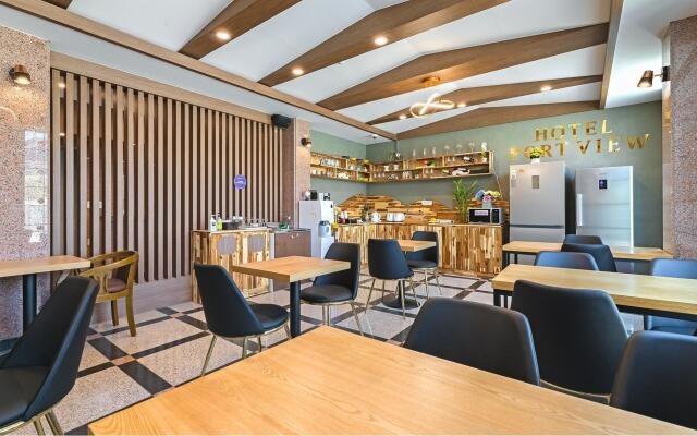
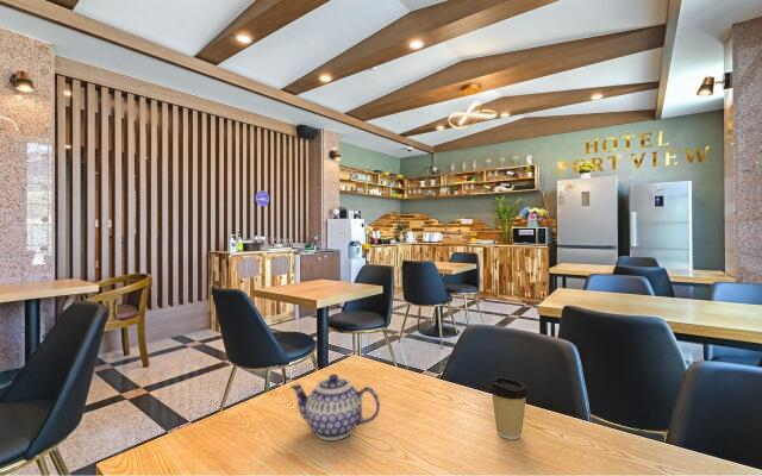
+ coffee cup (508, 407)
+ teapot (333, 402)
